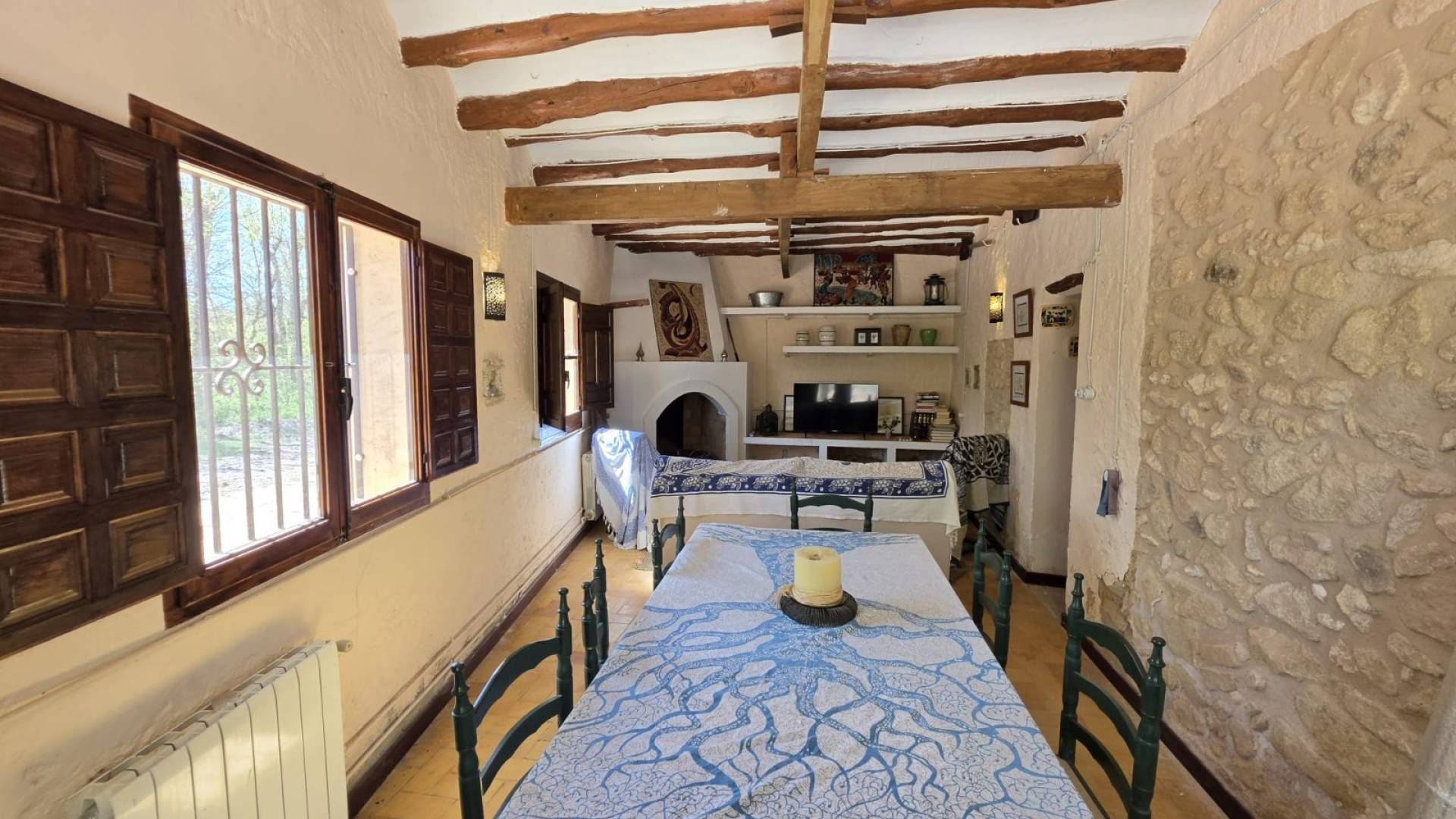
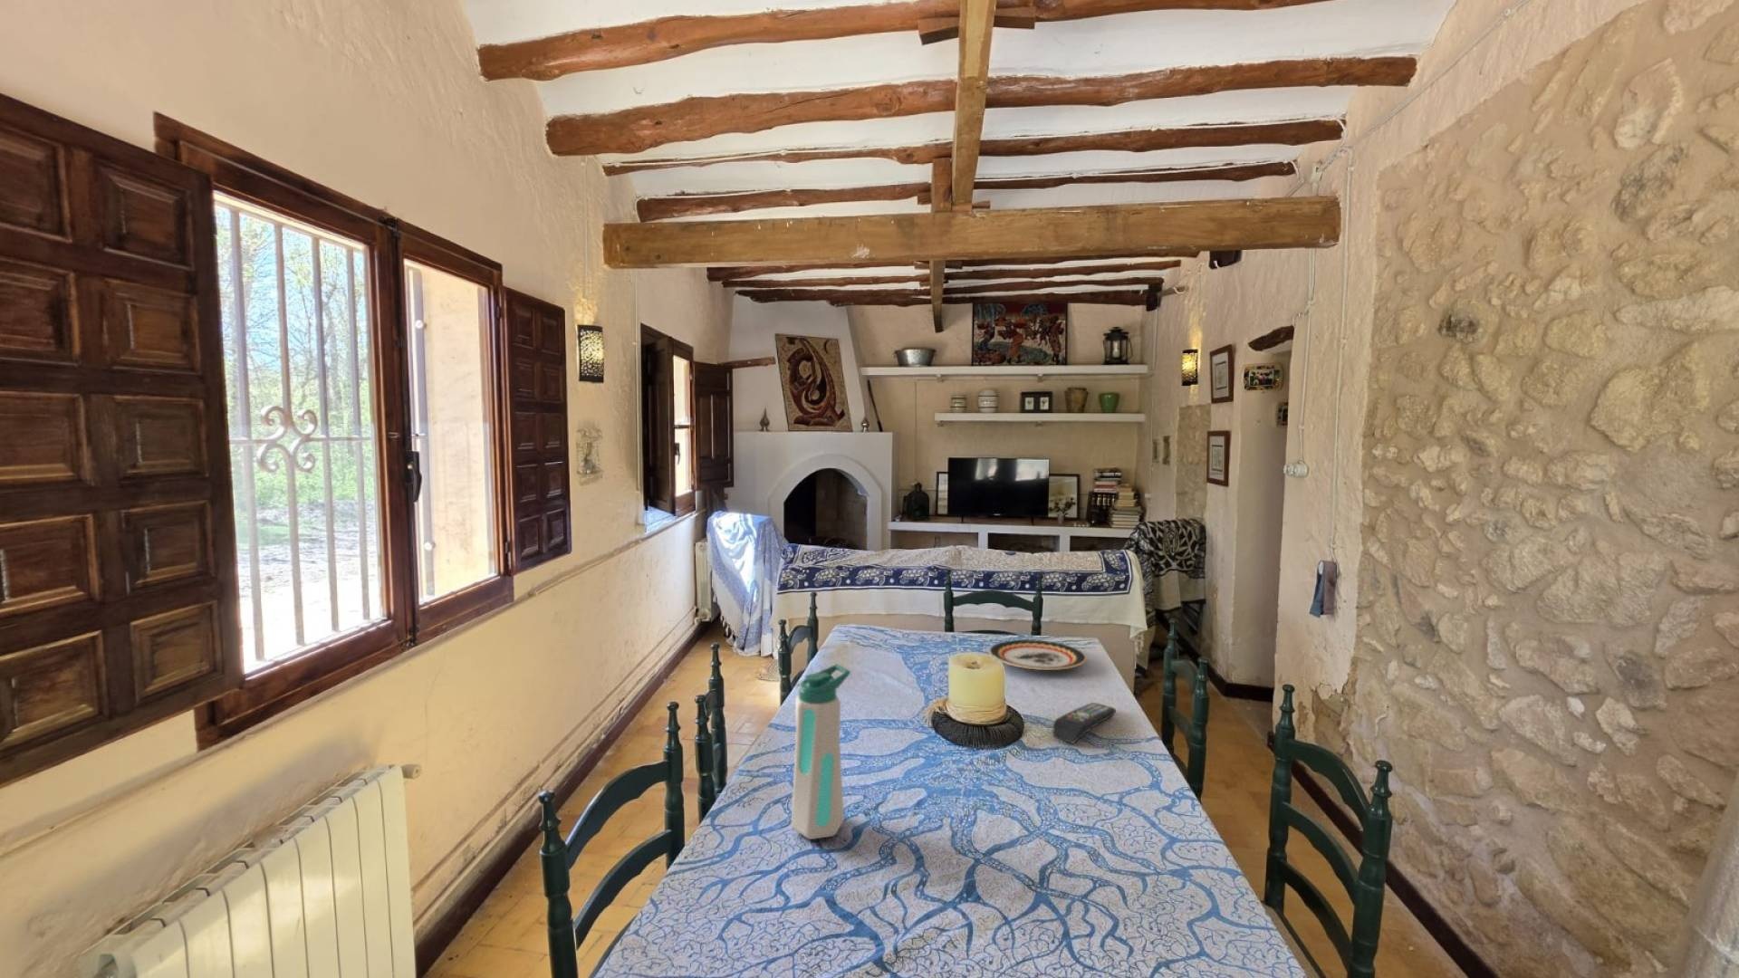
+ remote control (1084, 719)
+ plate (1037, 657)
+ water bottle (821, 749)
